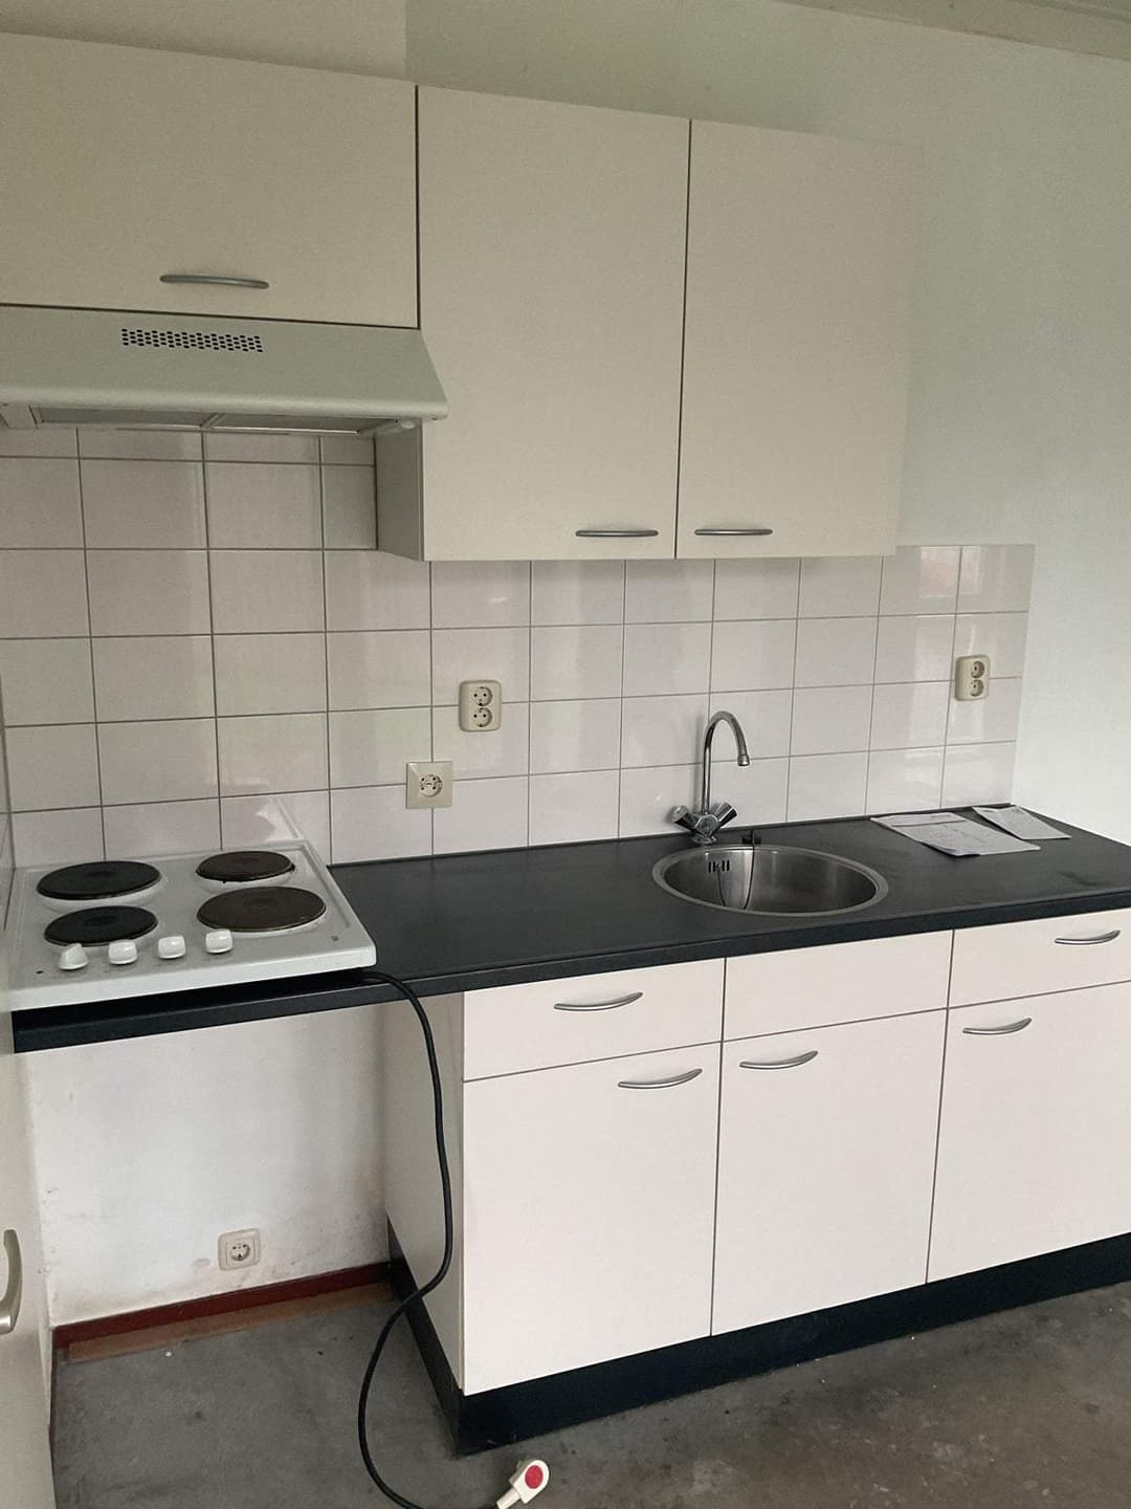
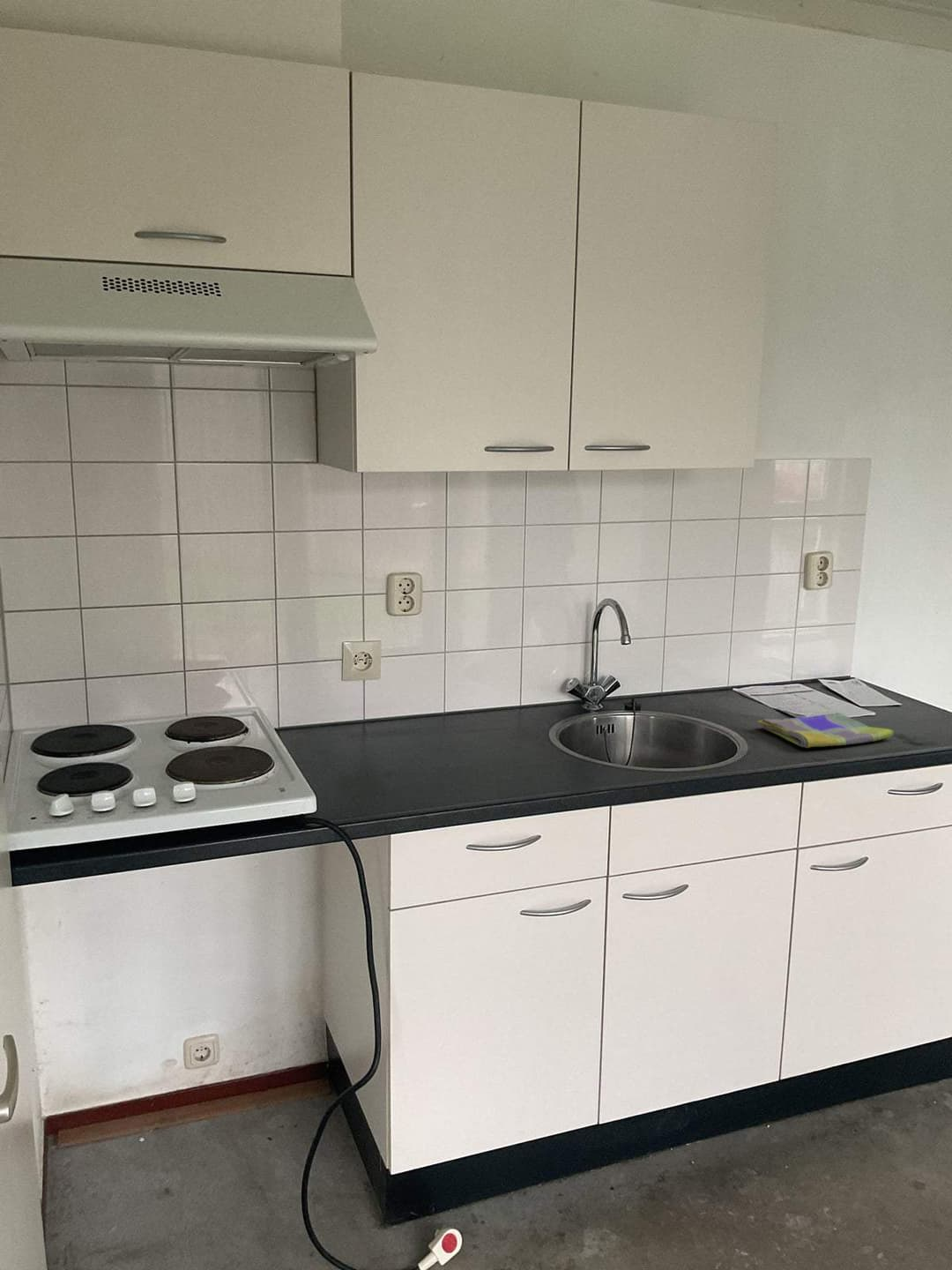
+ dish towel (824, 728)
